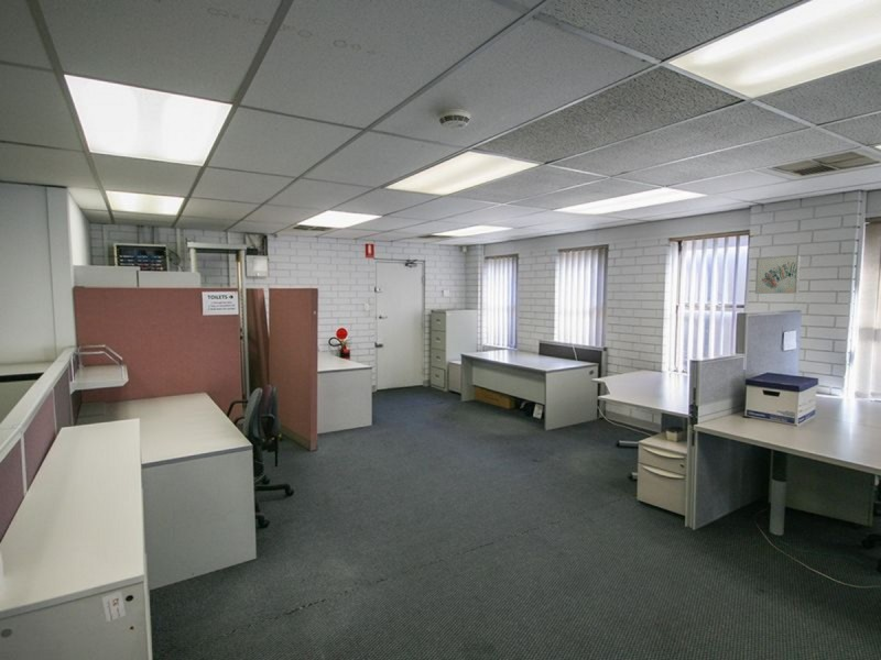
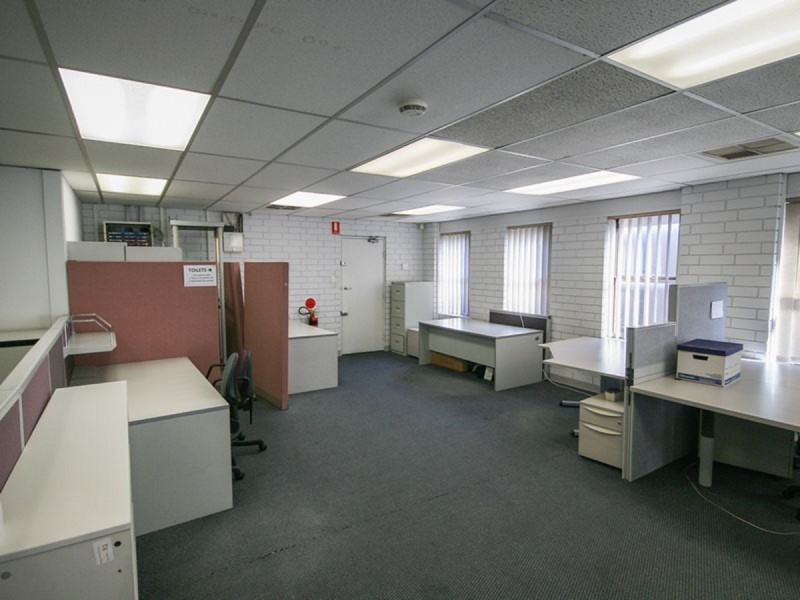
- wall art (776, 275)
